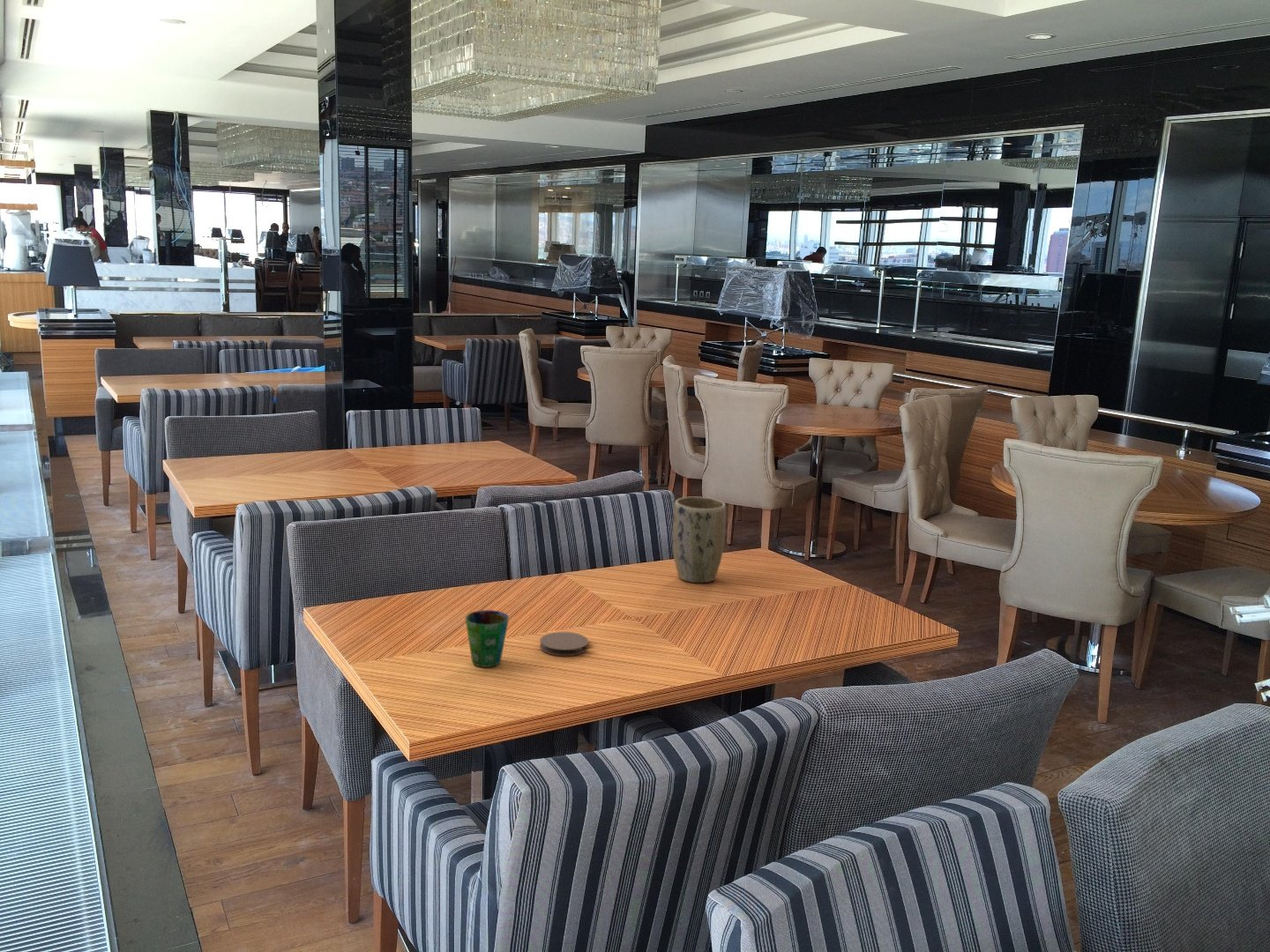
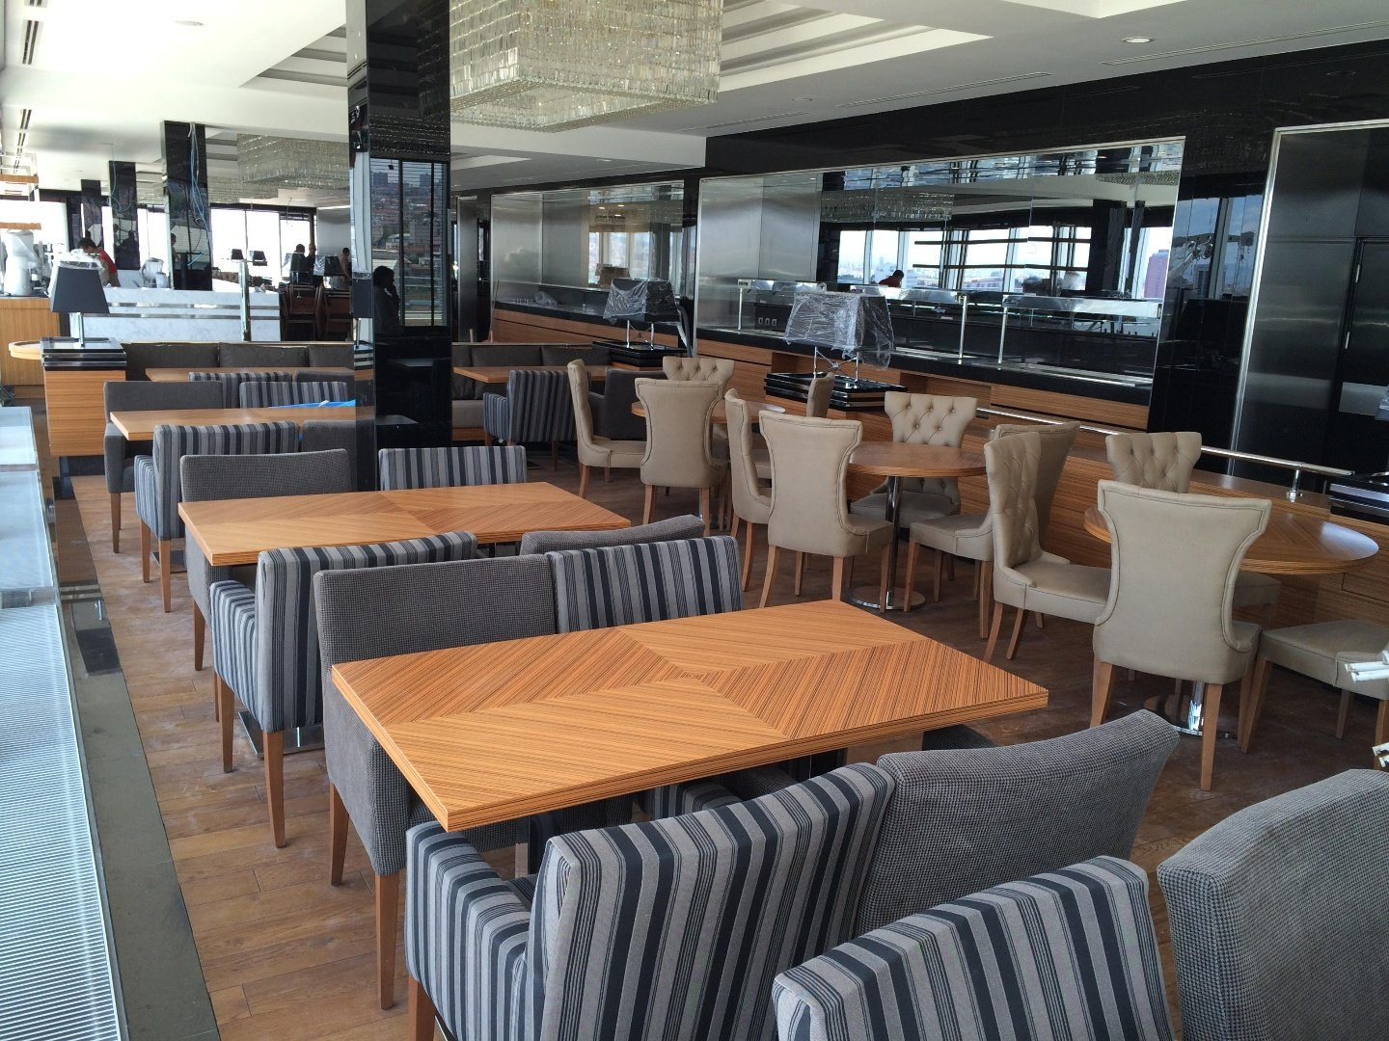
- cup (483, 637)
- plant pot (698, 539)
- coaster (564, 643)
